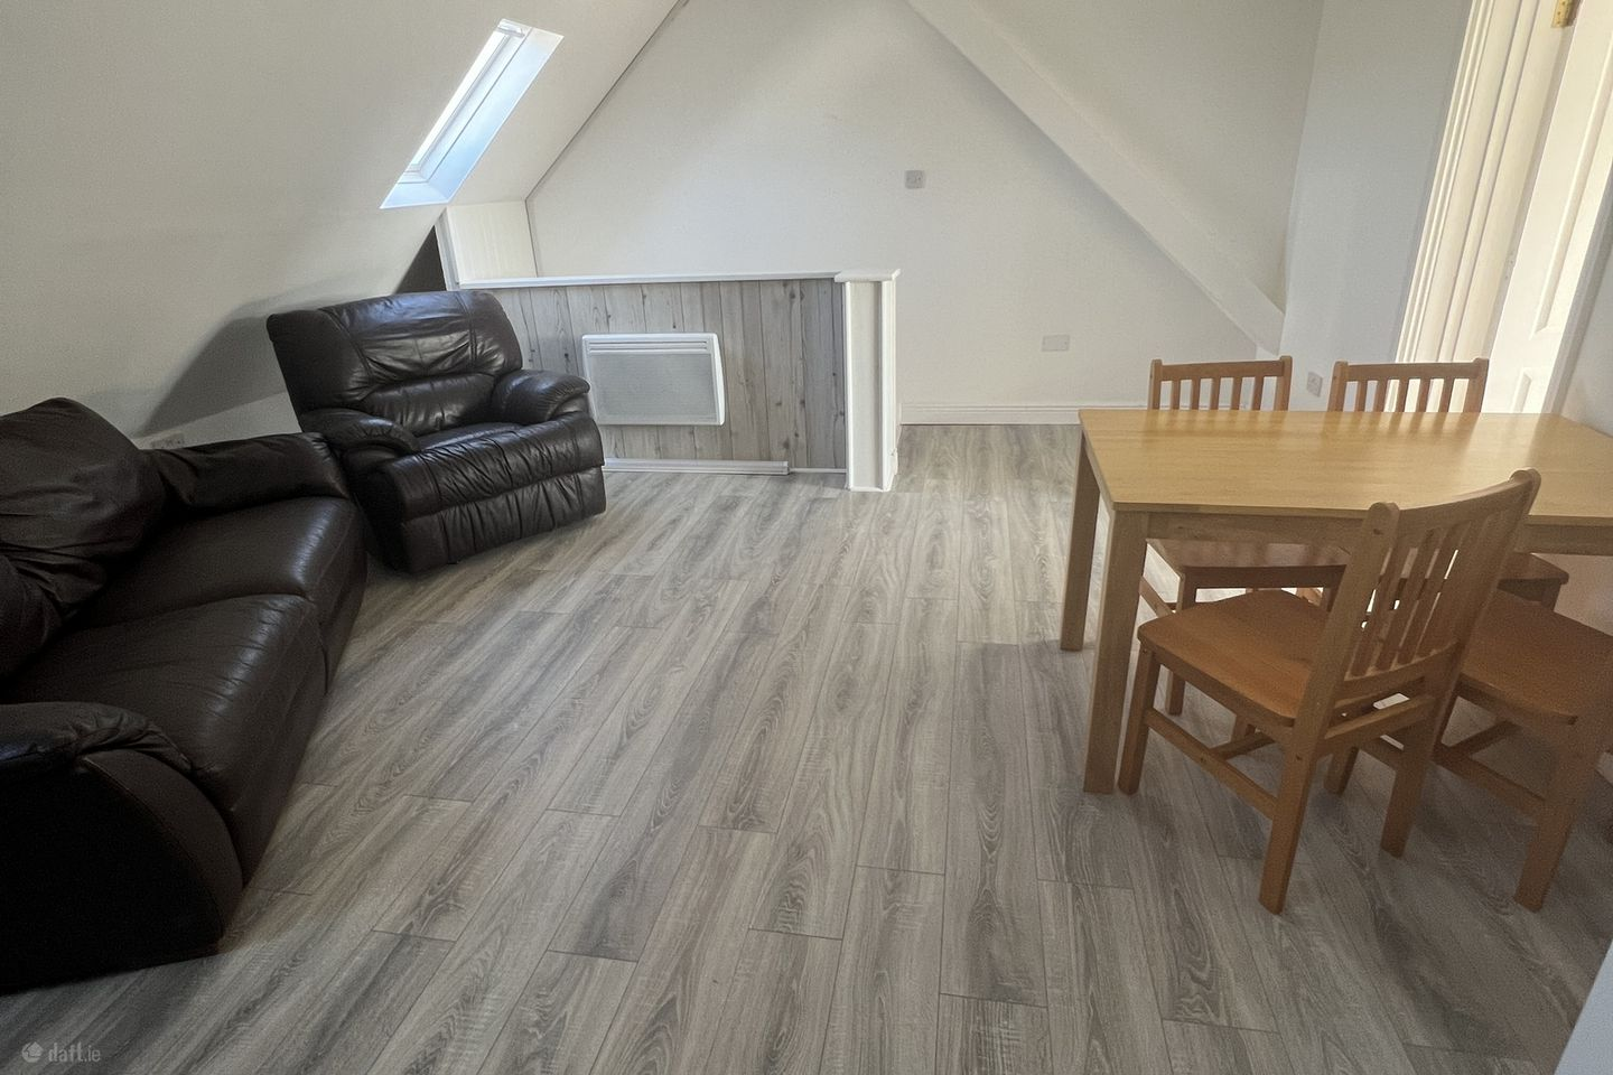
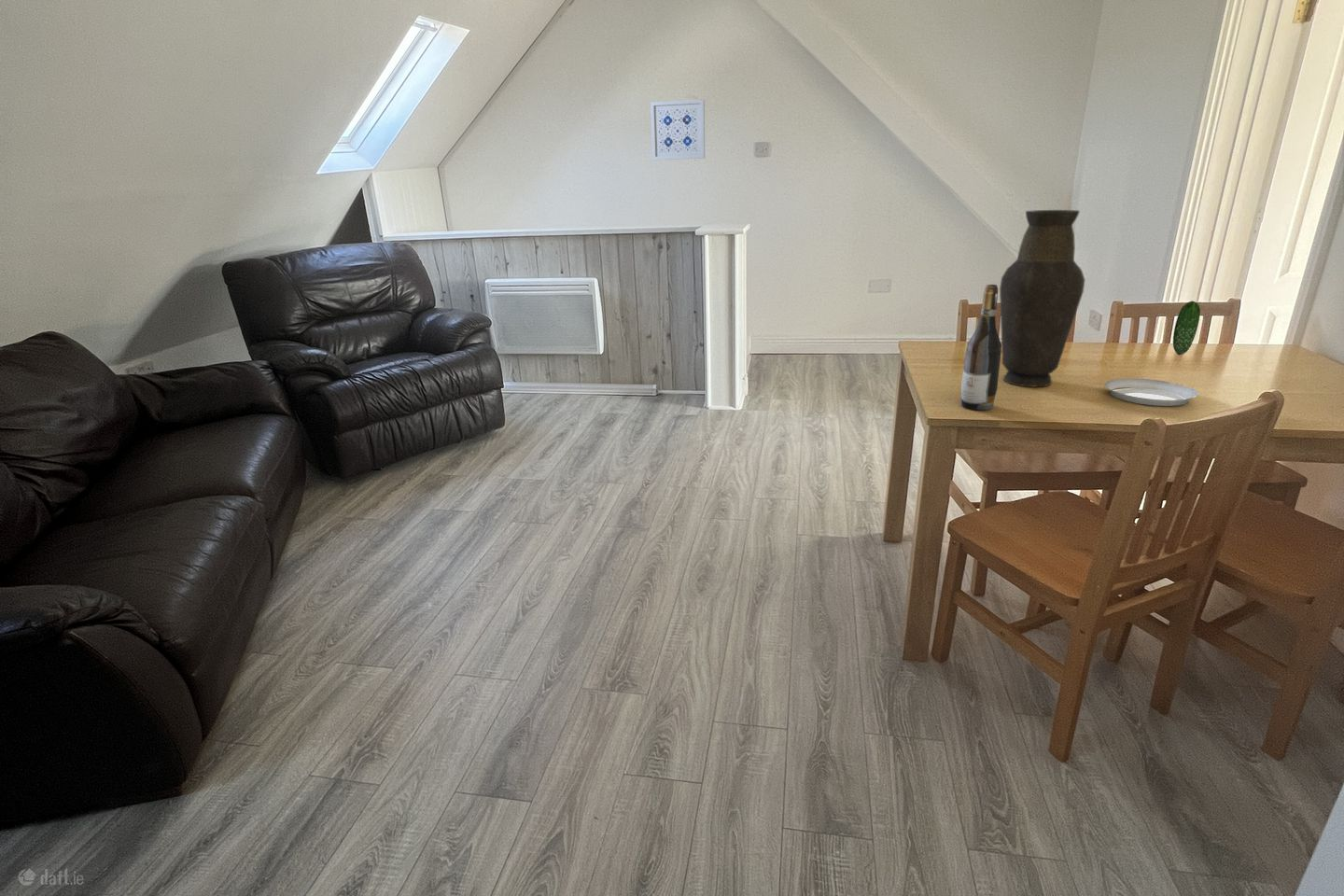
+ wine bottle (984, 346)
+ plate (1173, 346)
+ wall art (678, 130)
+ vase (1039, 299)
